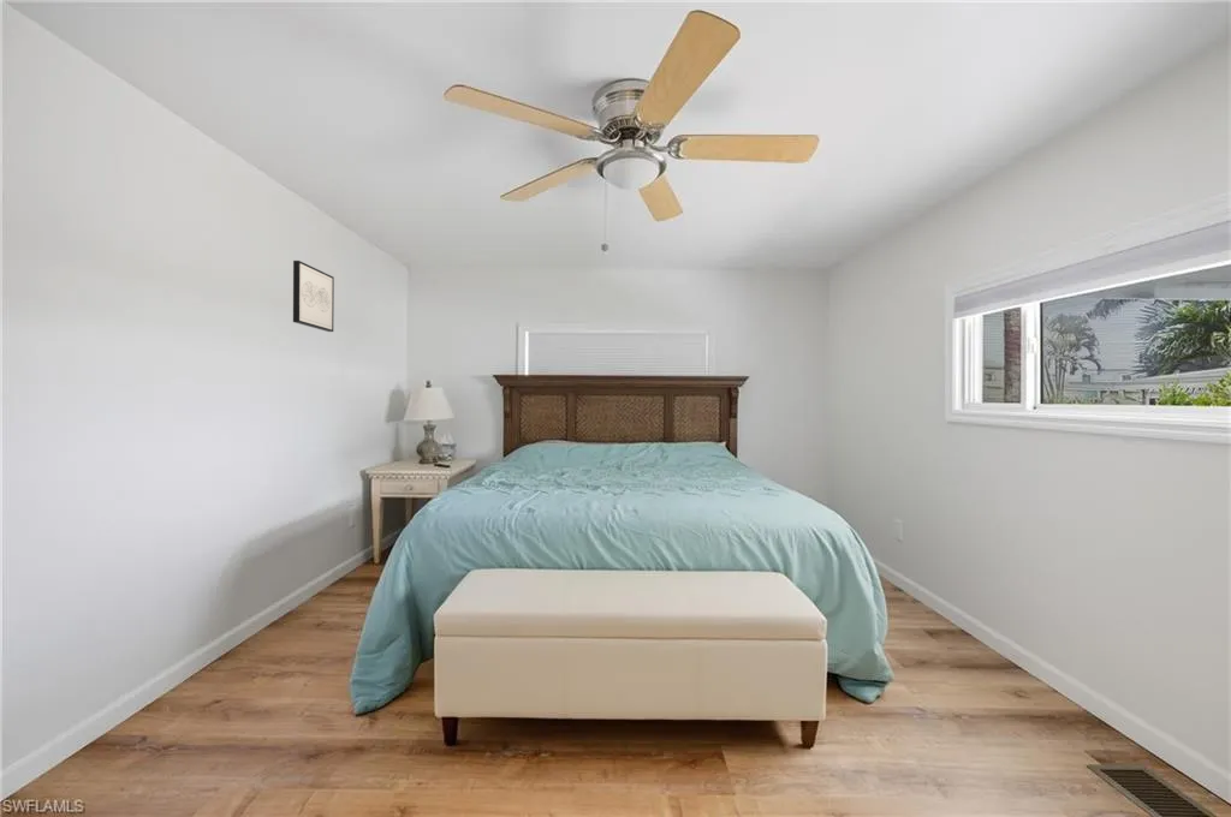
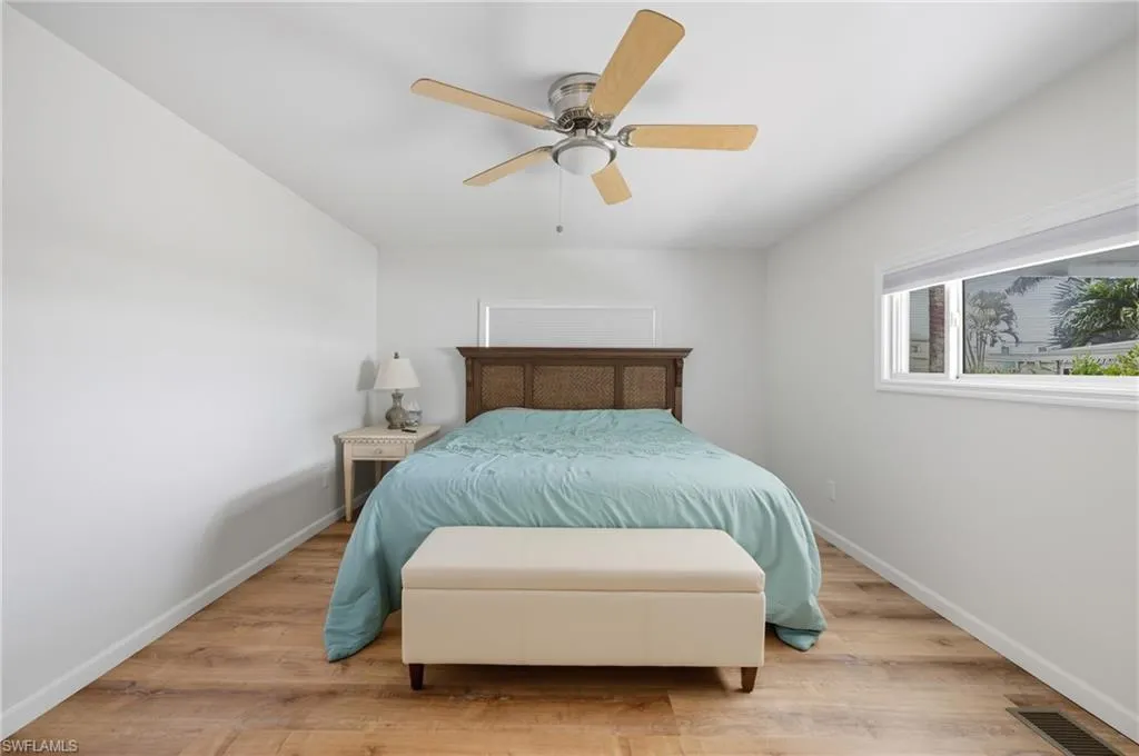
- wall art (314, 298)
